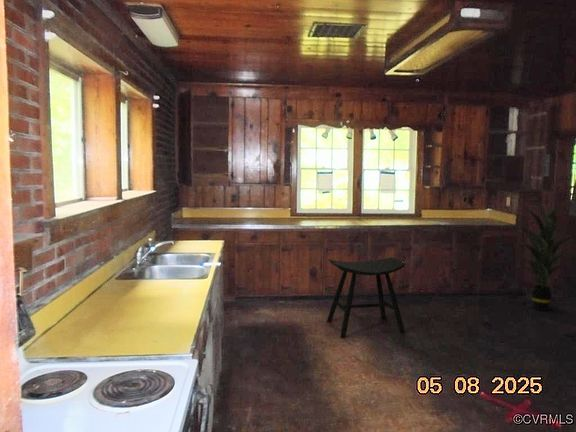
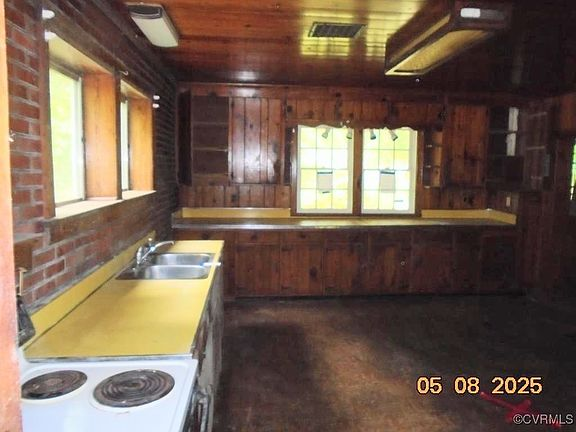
- indoor plant (539, 253)
- stool (365, 304)
